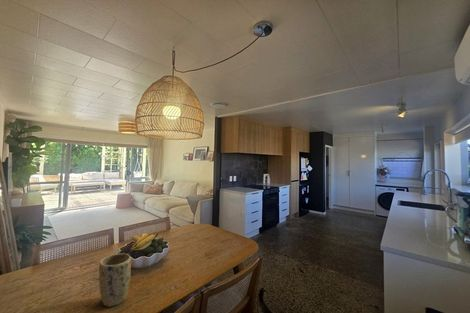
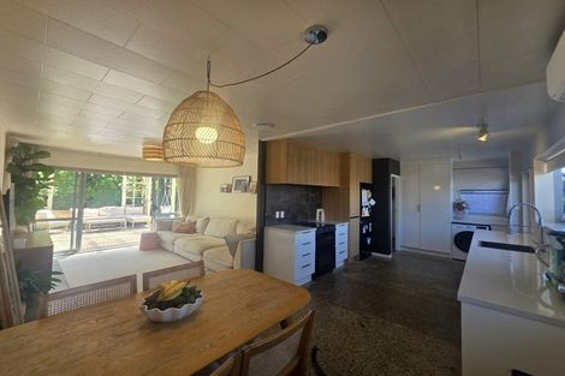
- plant pot (115, 279)
